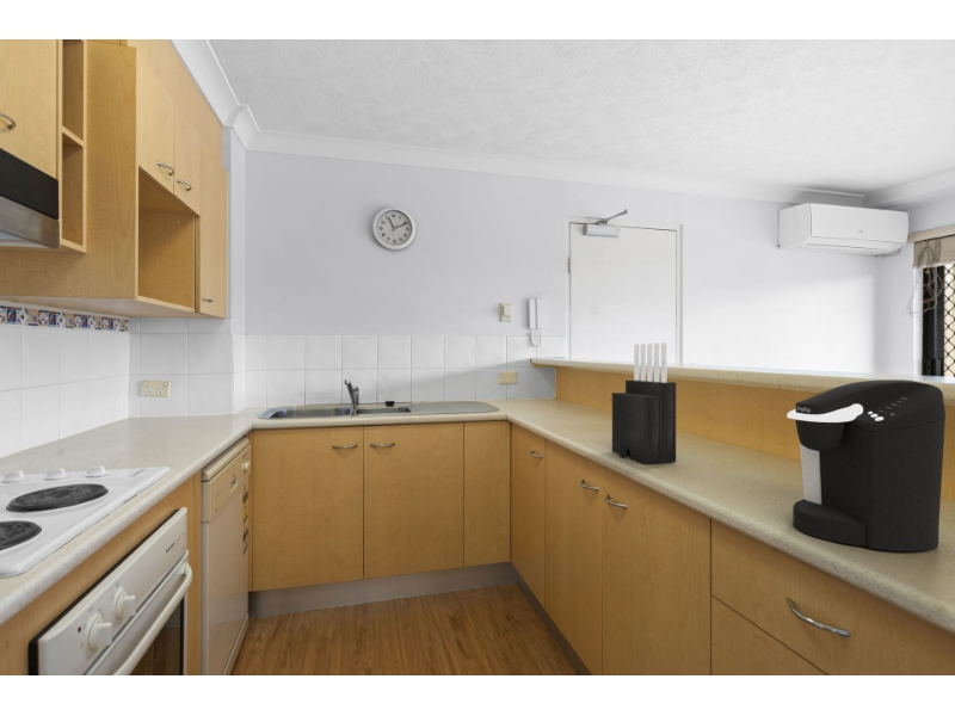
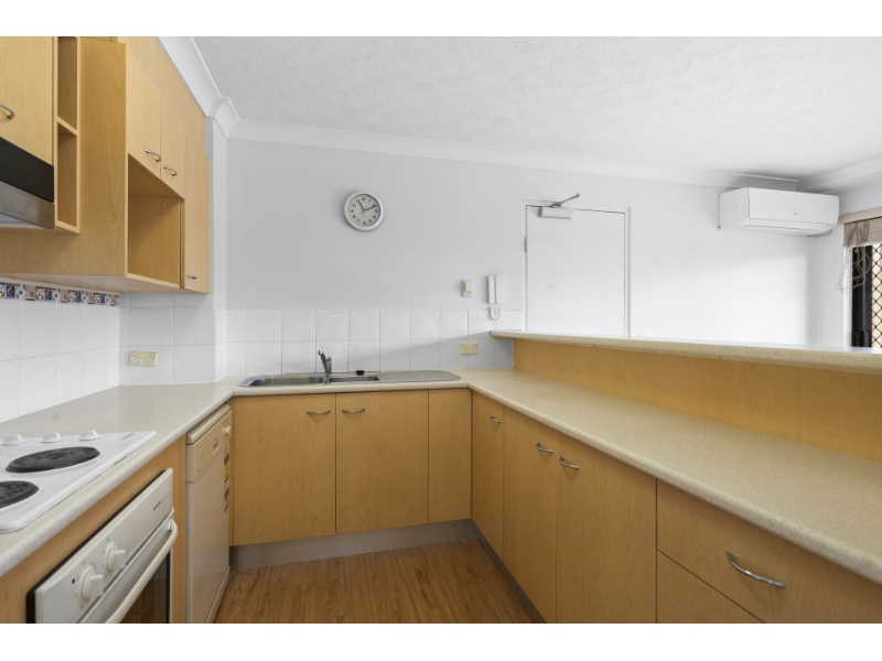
- knife block (639, 400)
- coffee maker (856, 455)
